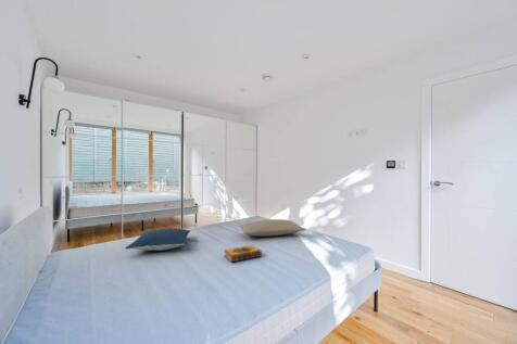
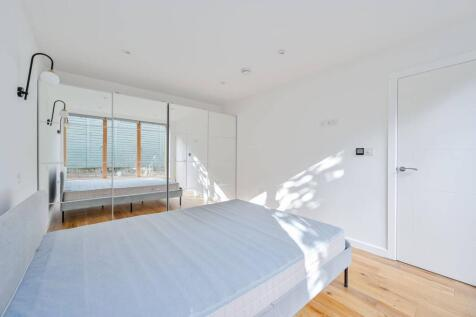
- pillow (162, 238)
- pillow (270, 227)
- hardback book (242, 253)
